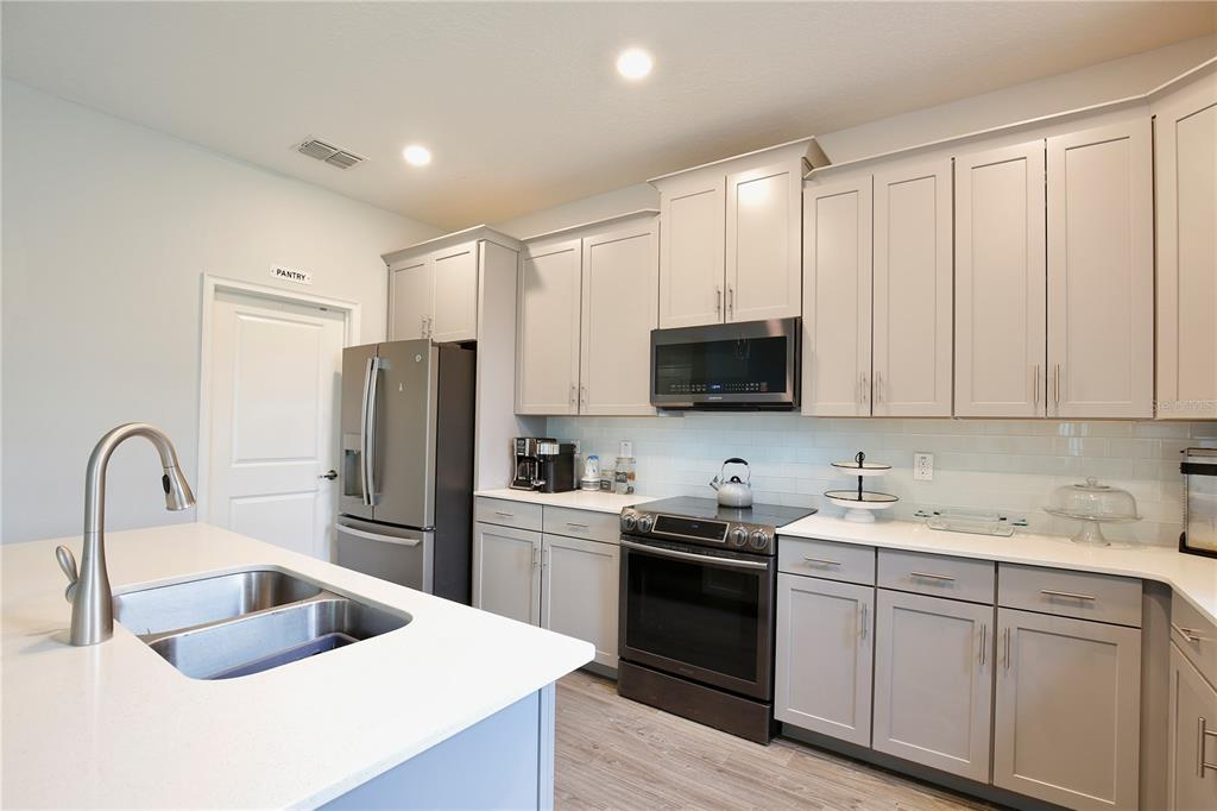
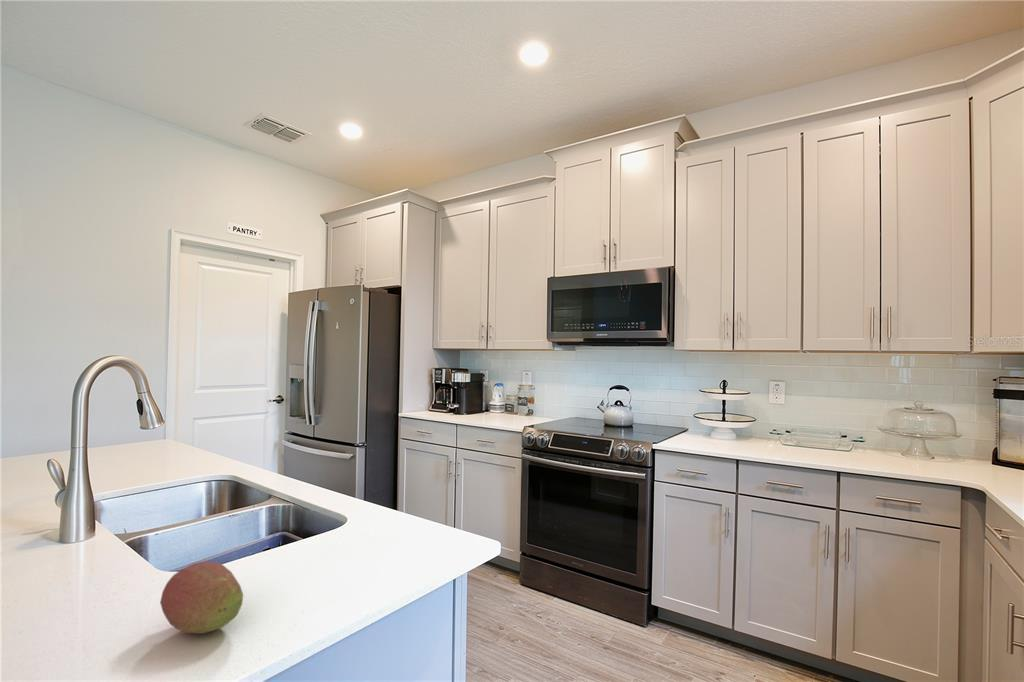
+ fruit (203, 597)
